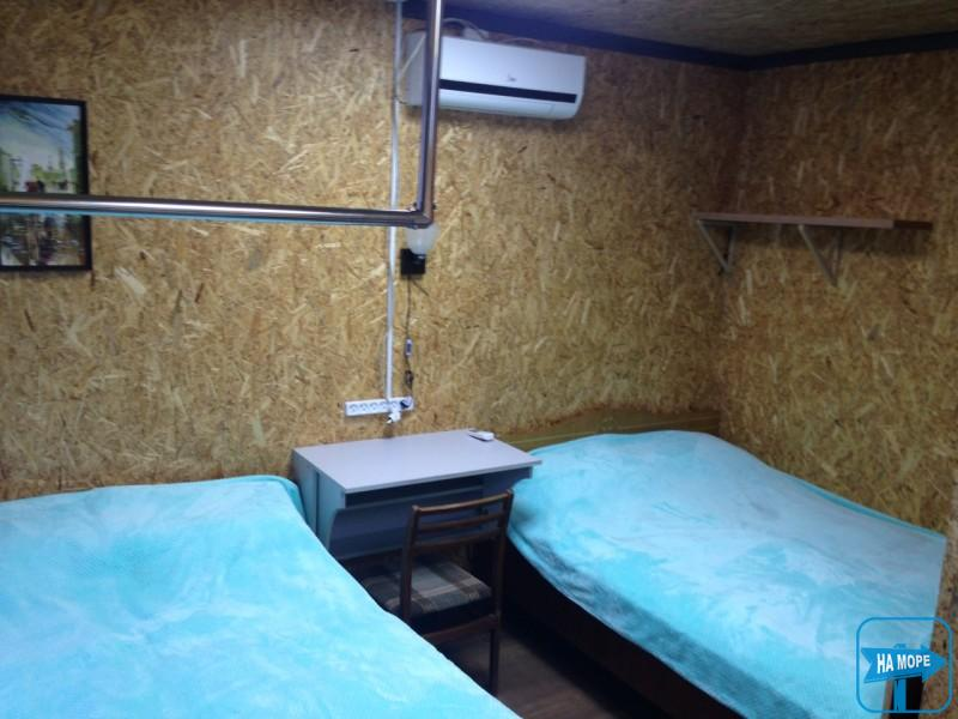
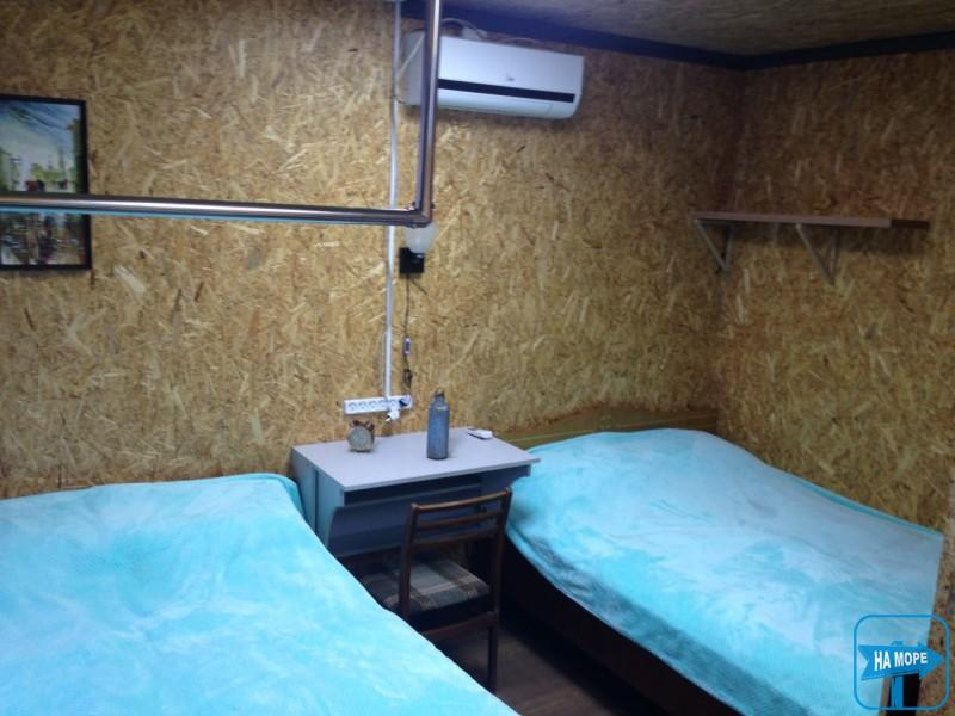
+ water bottle (437, 422)
+ alarm clock (361, 432)
